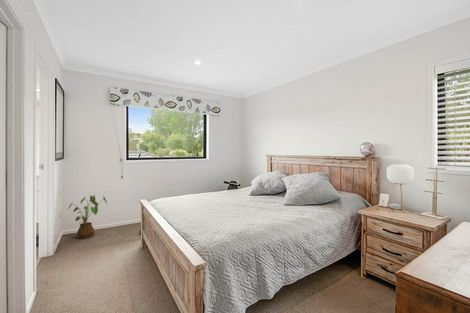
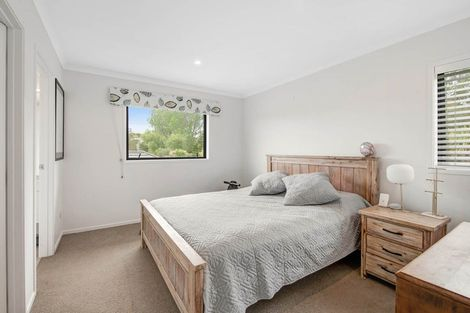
- house plant (88, 216)
